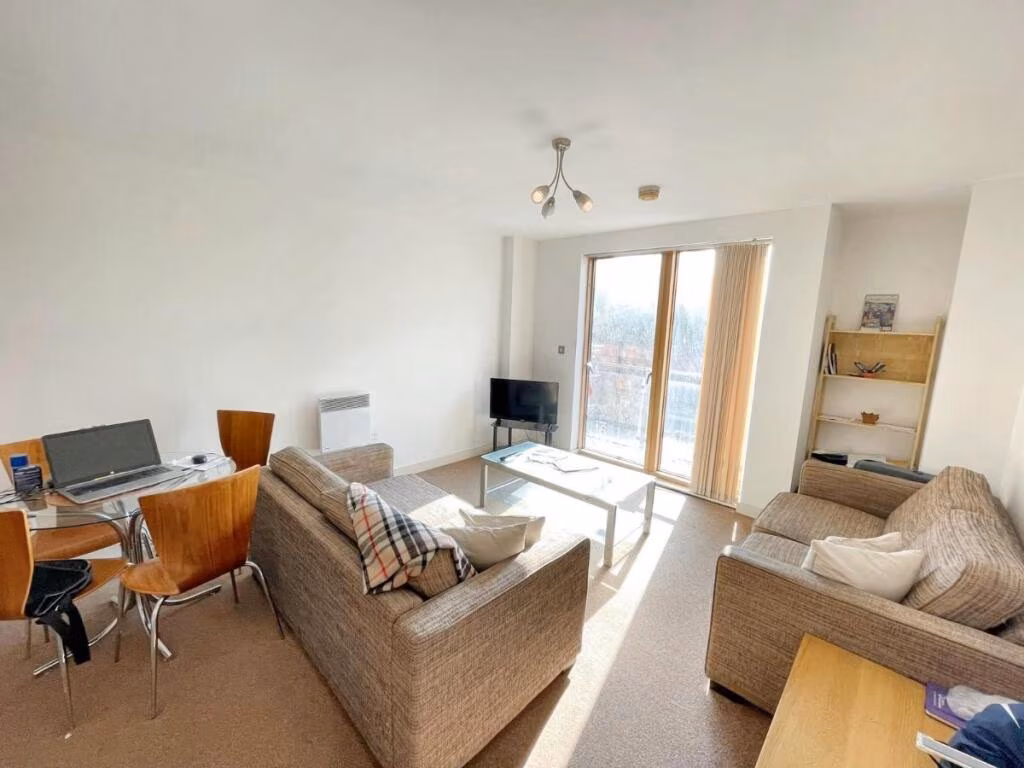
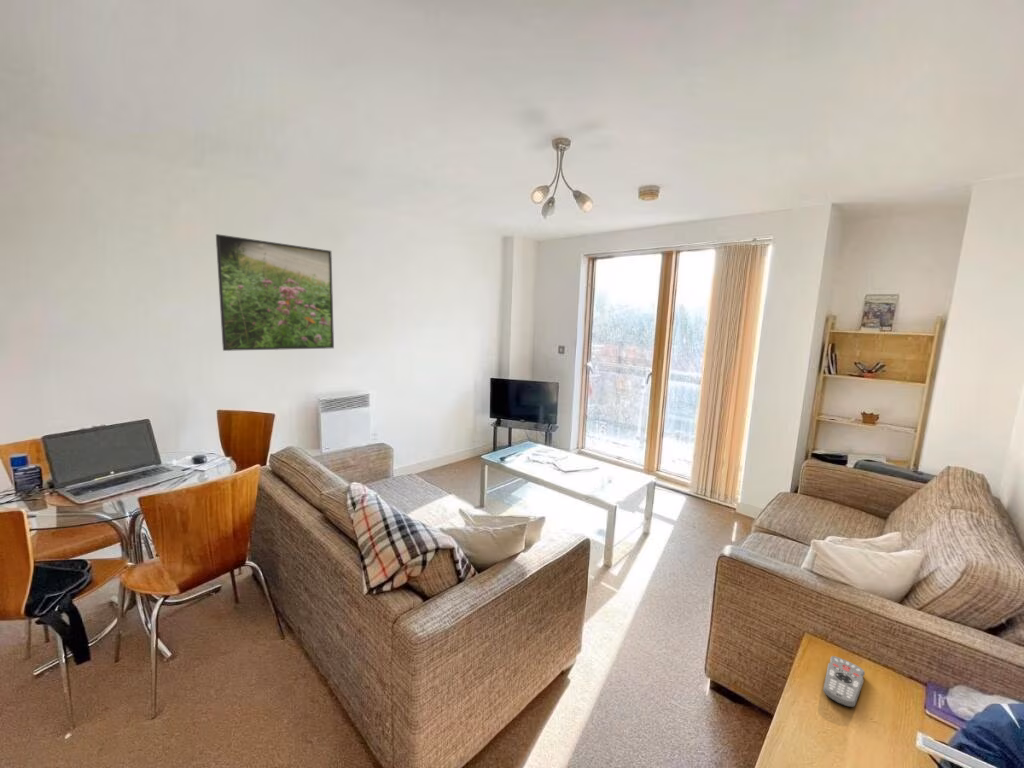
+ remote control (843, 681)
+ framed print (280, 297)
